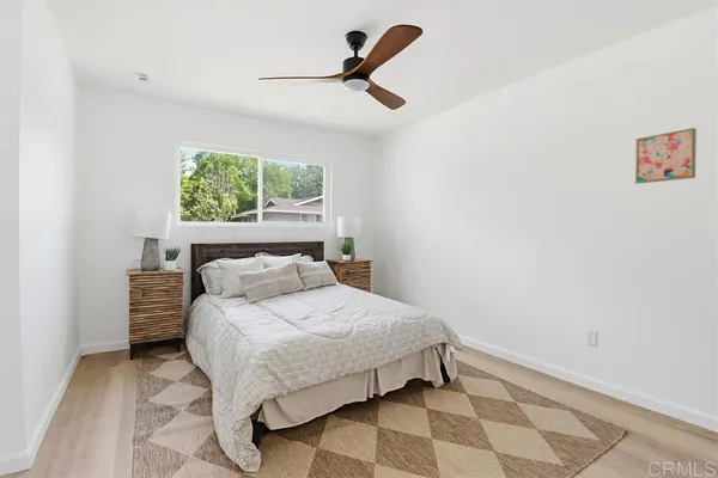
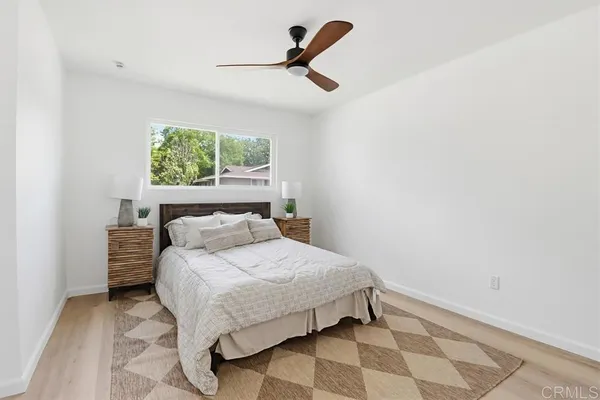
- wall art (664, 157)
